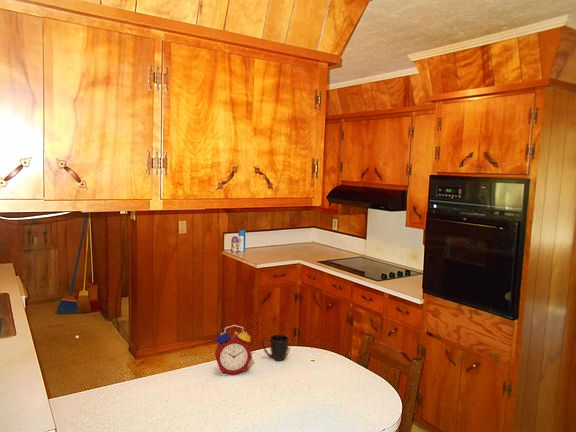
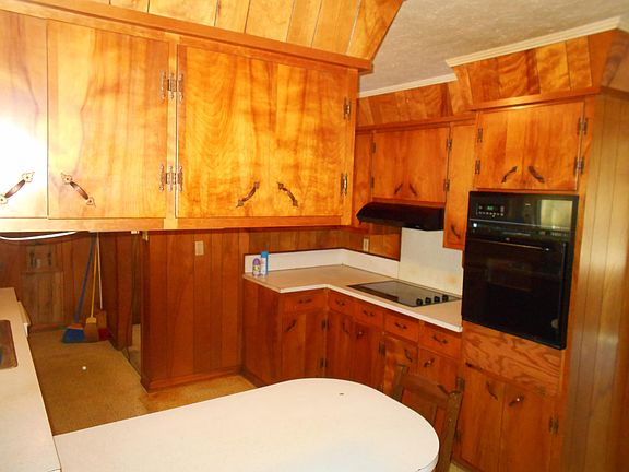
- alarm clock (233, 347)
- mug (274, 348)
